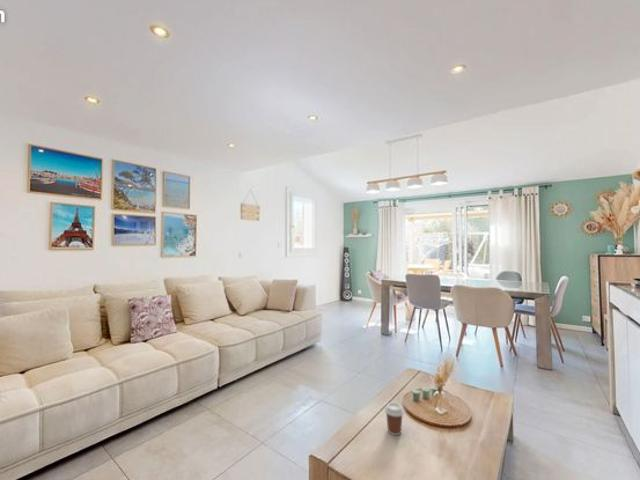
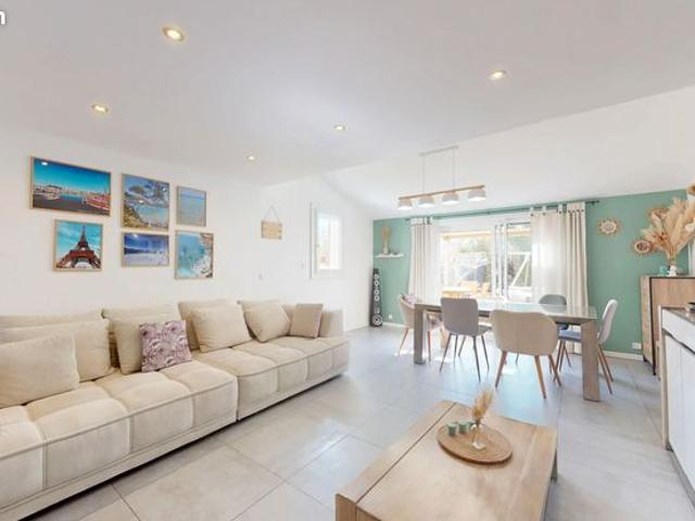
- coffee cup (394, 418)
